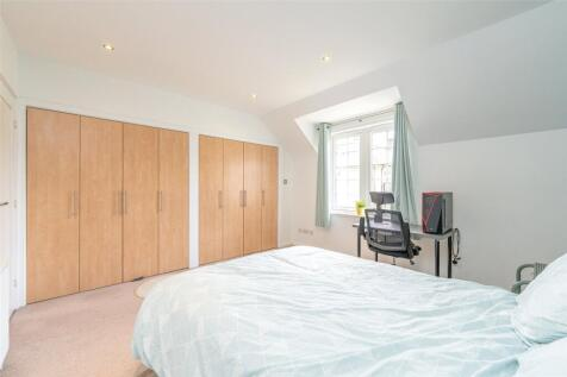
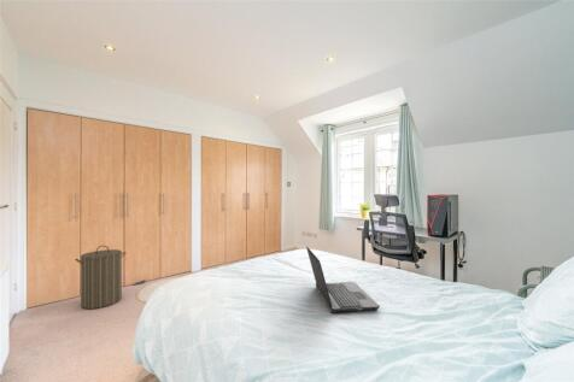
+ laundry hamper (101, 274)
+ laptop computer (340, 282)
